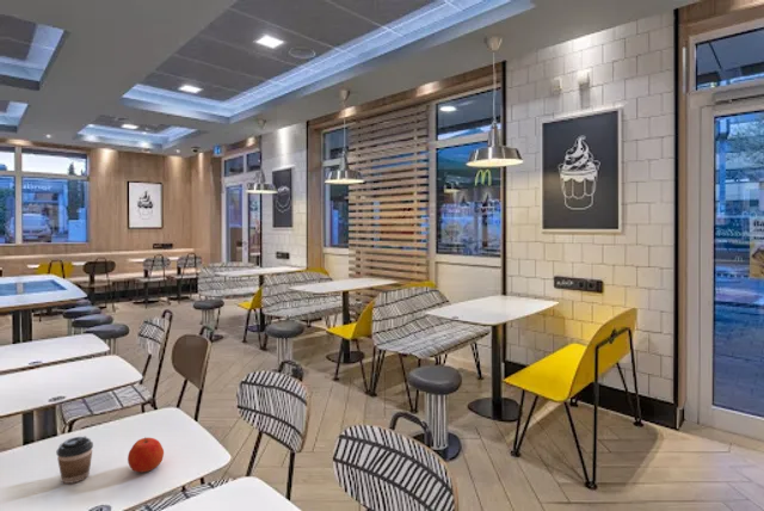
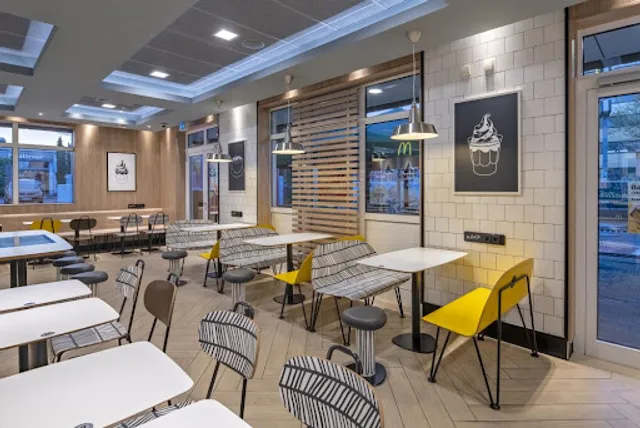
- apple (146, 452)
- coffee cup (75, 457)
